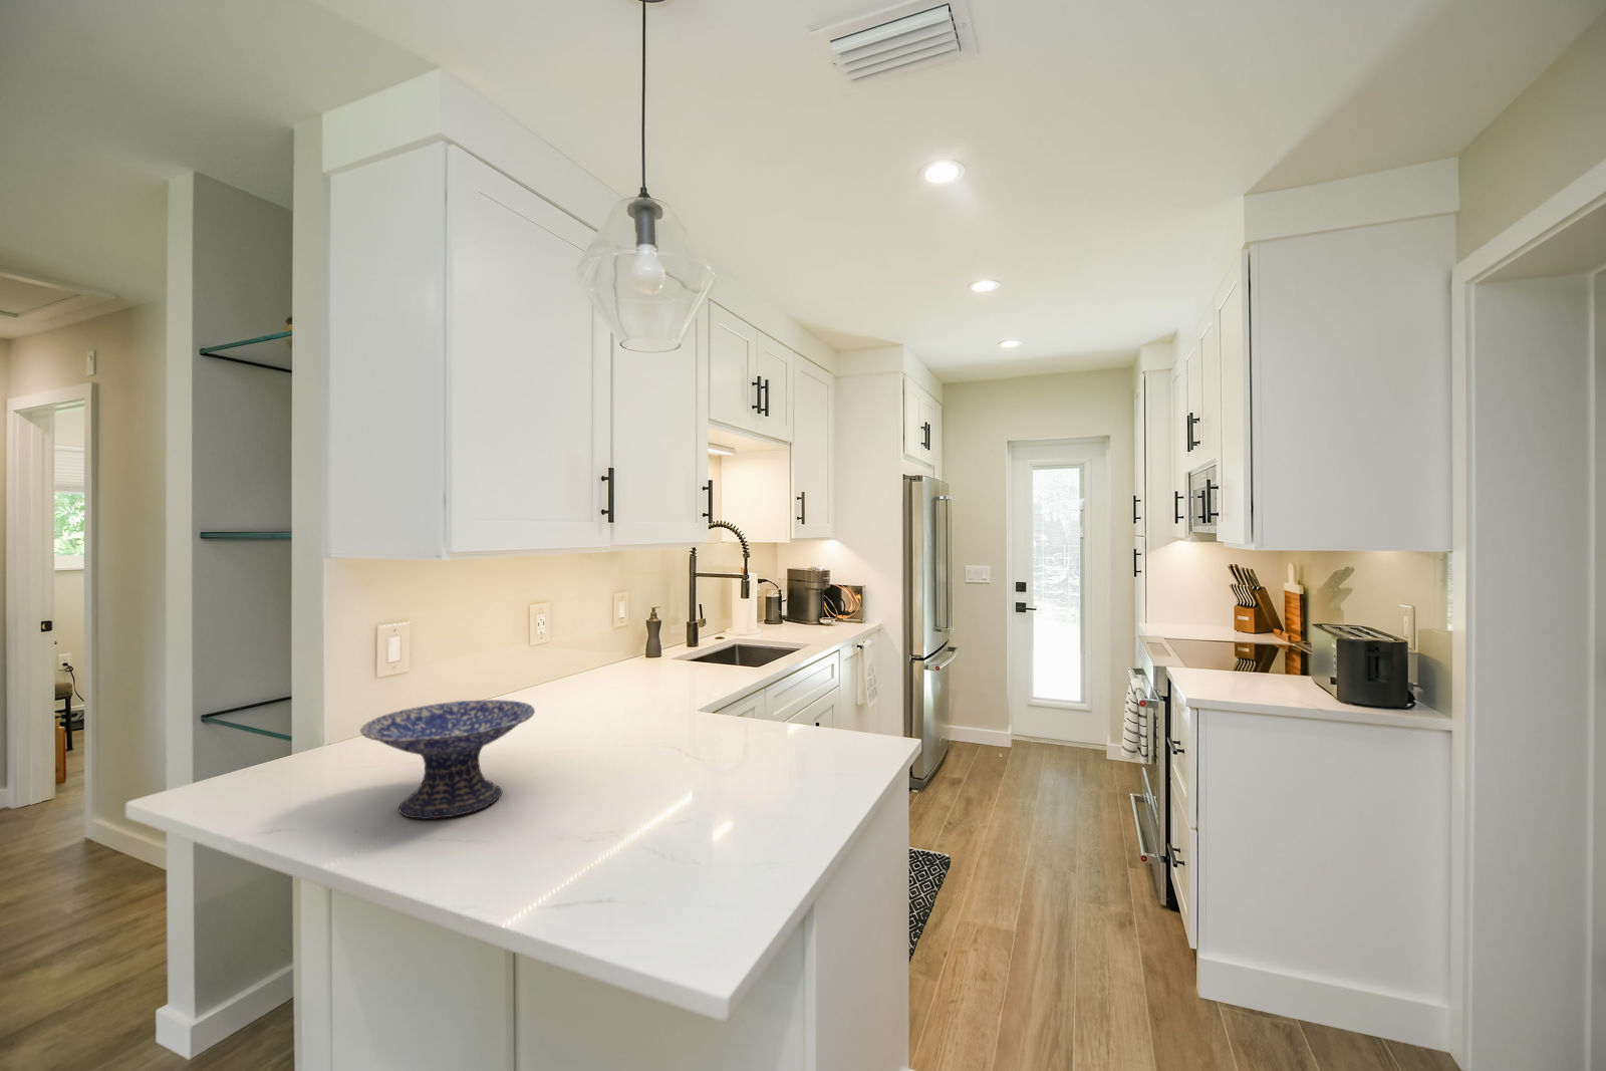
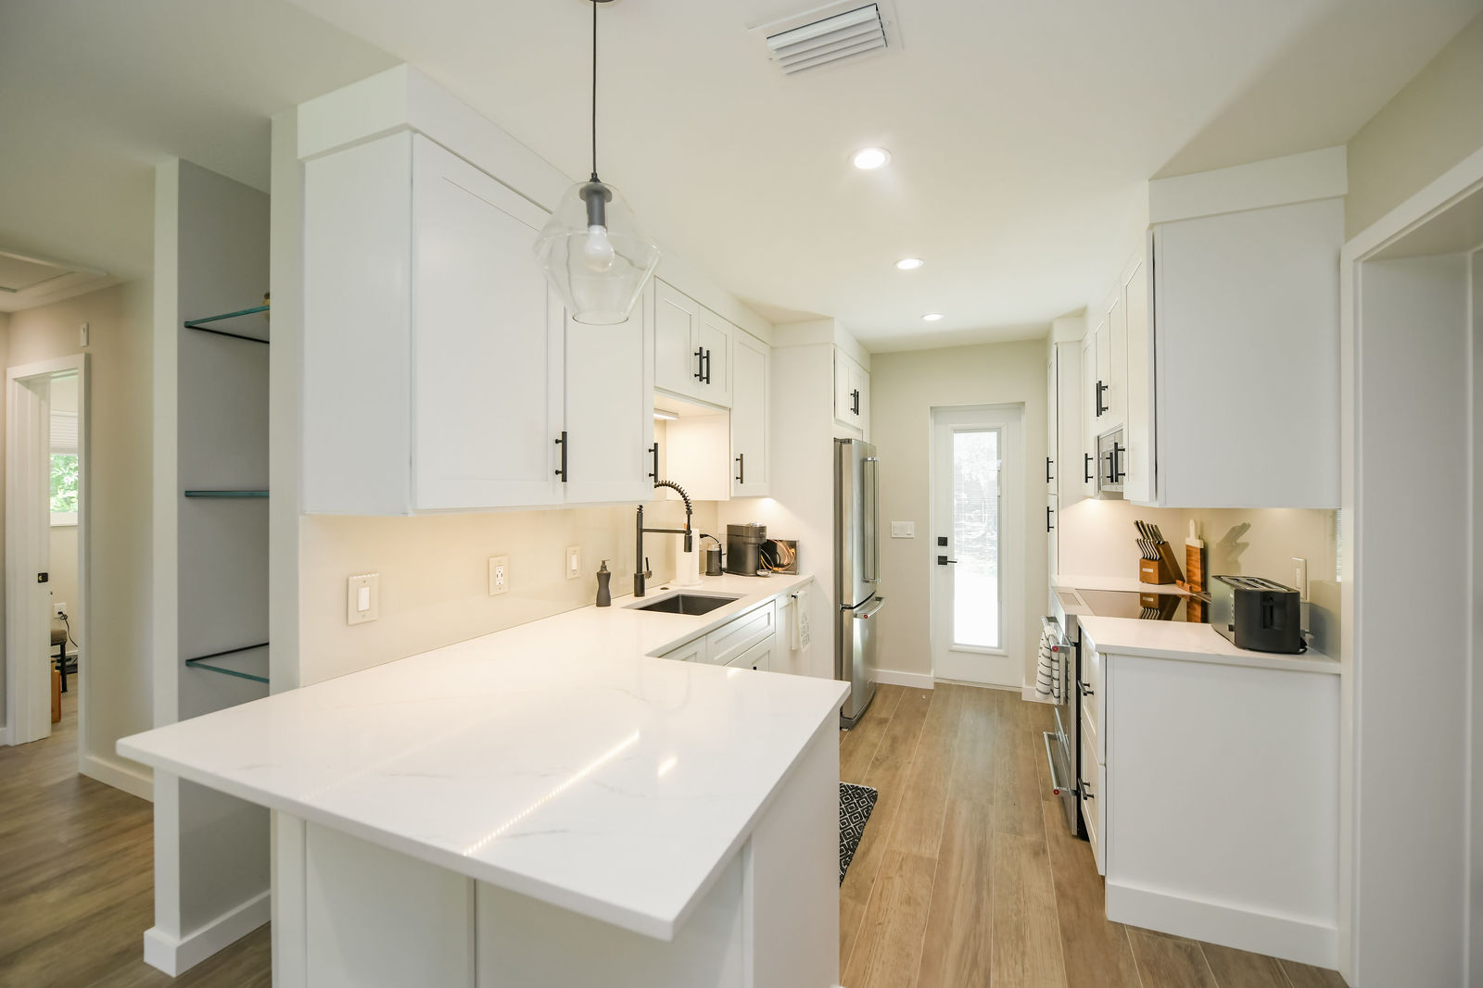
- decorative bowl (452, 758)
